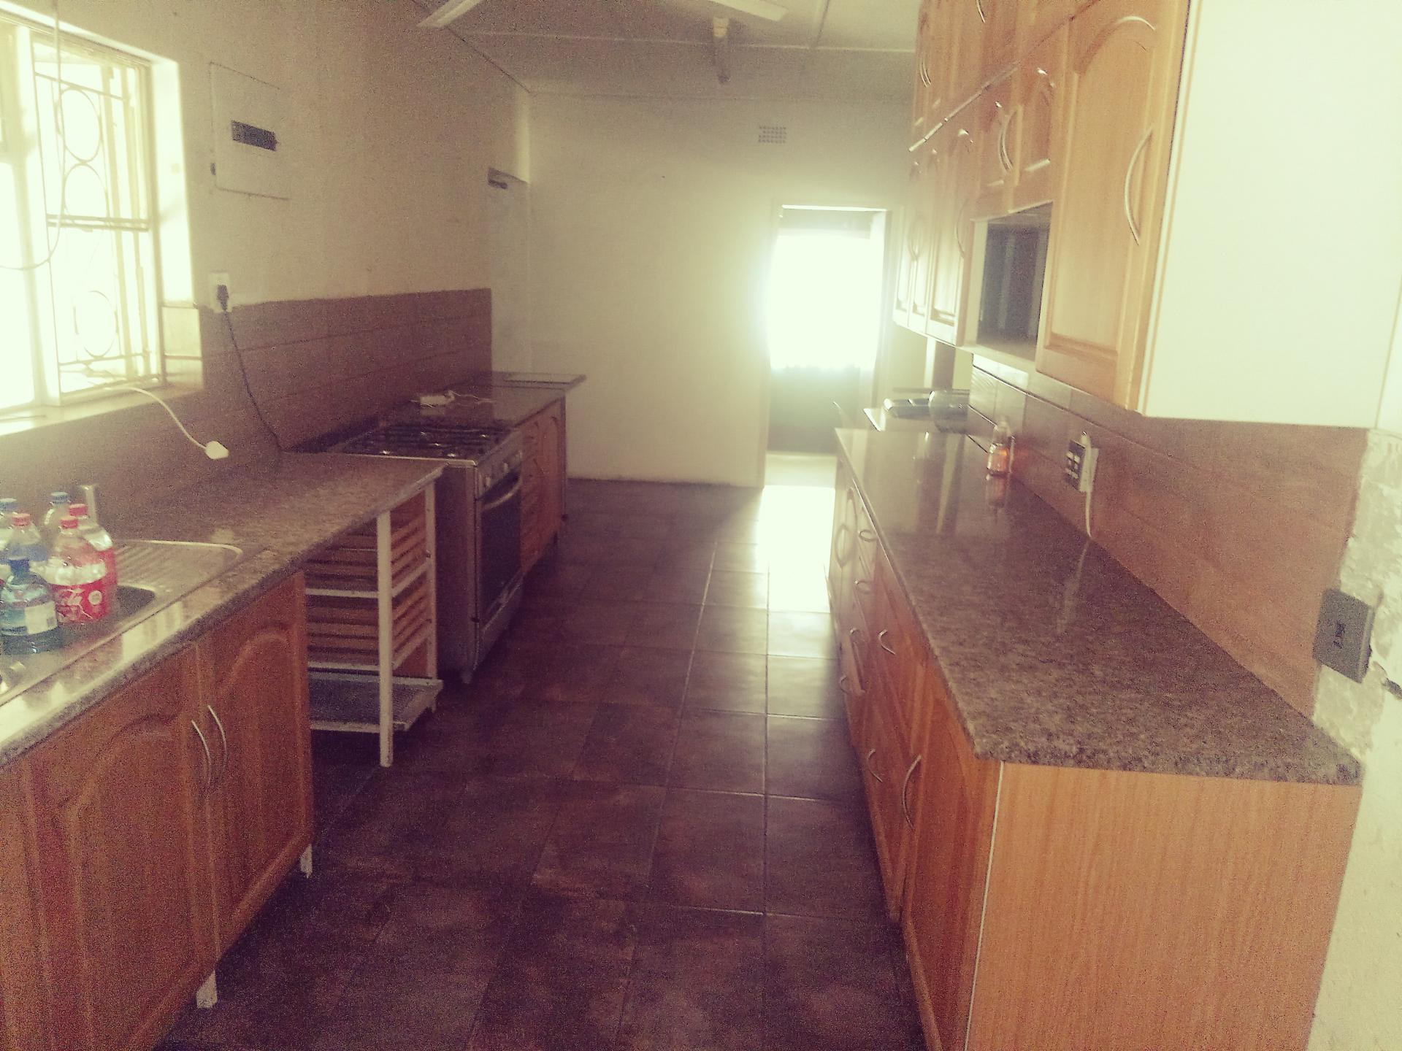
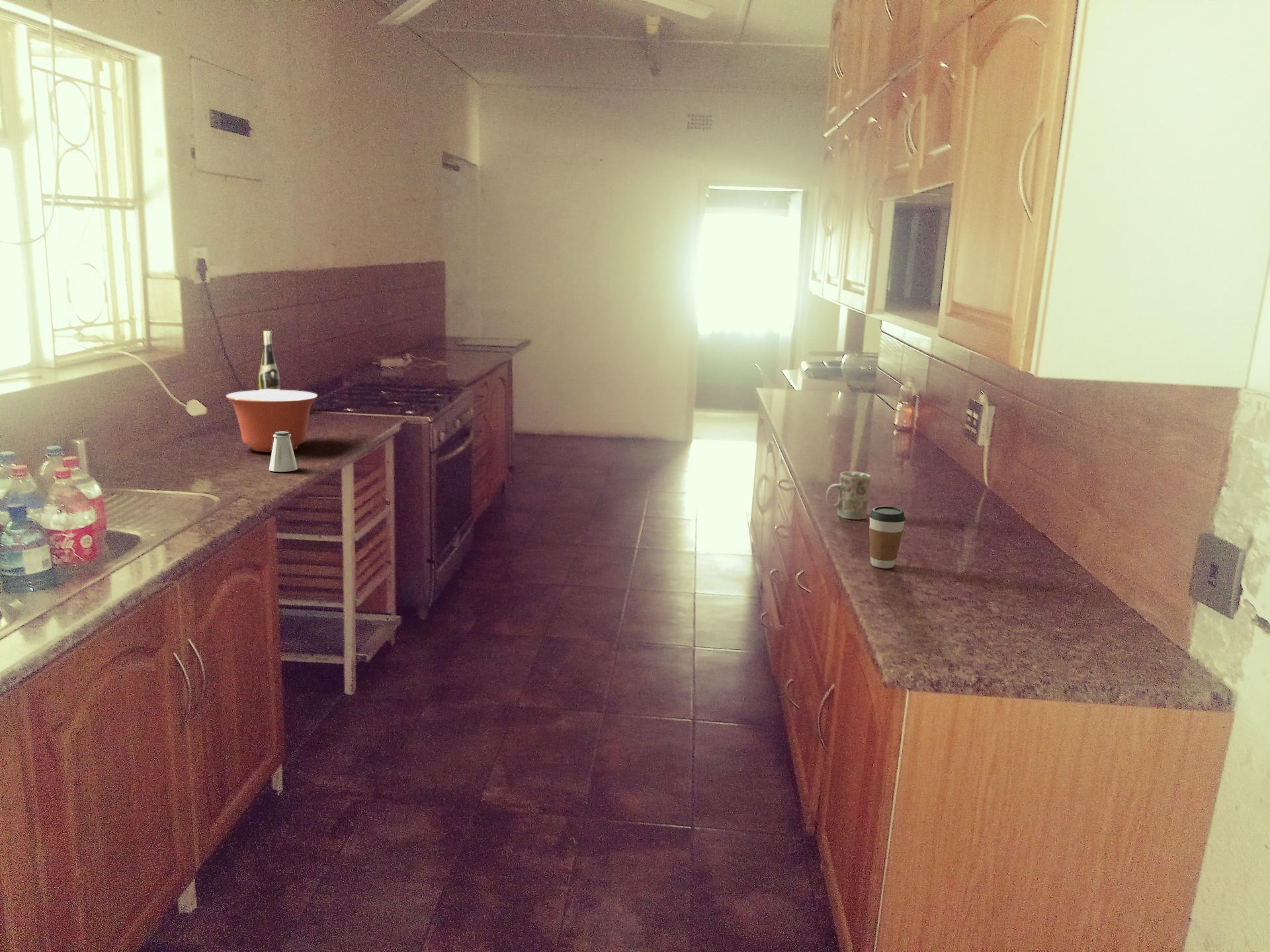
+ mug (849, 495)
+ wine bottle (269, 375)
+ mixing bowl (273, 422)
+ saltshaker (282, 450)
+ coffee cup (885, 537)
